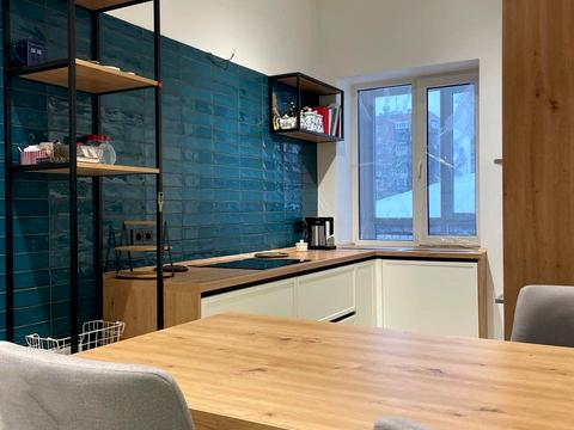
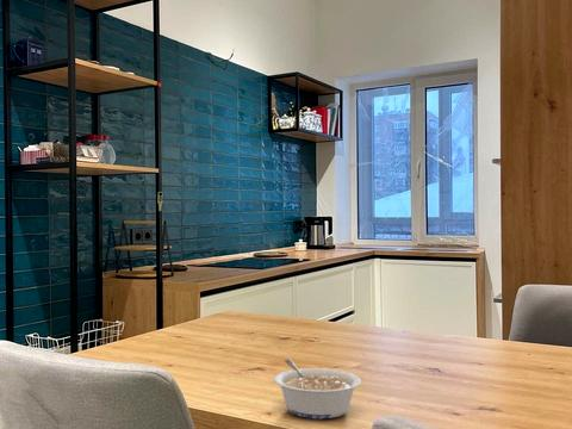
+ legume (313, 390)
